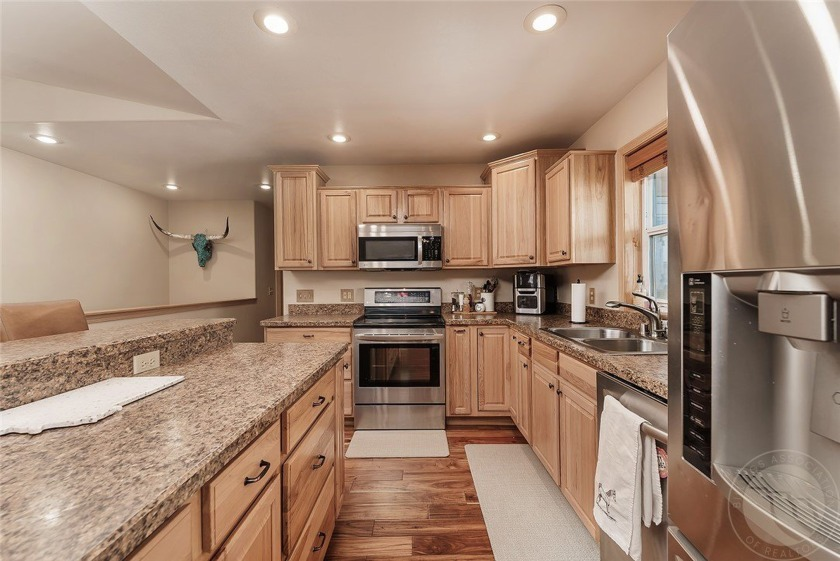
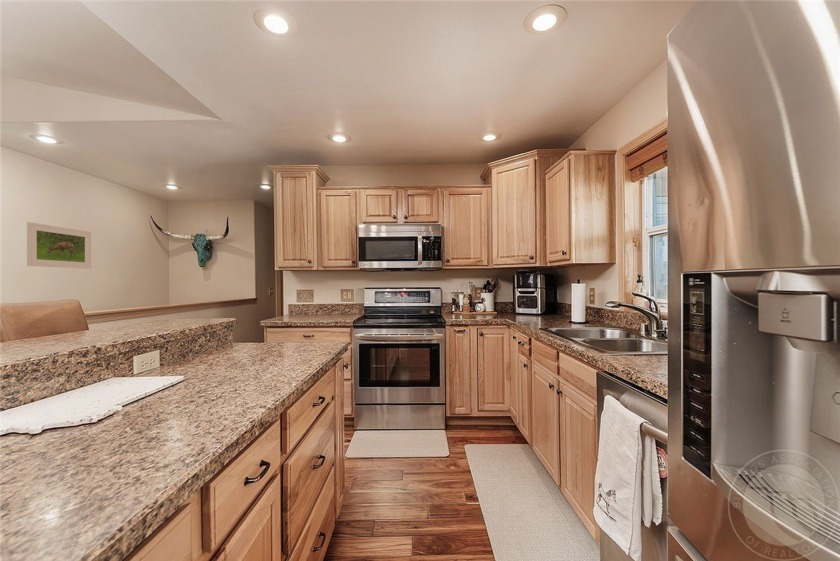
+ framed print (61, 247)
